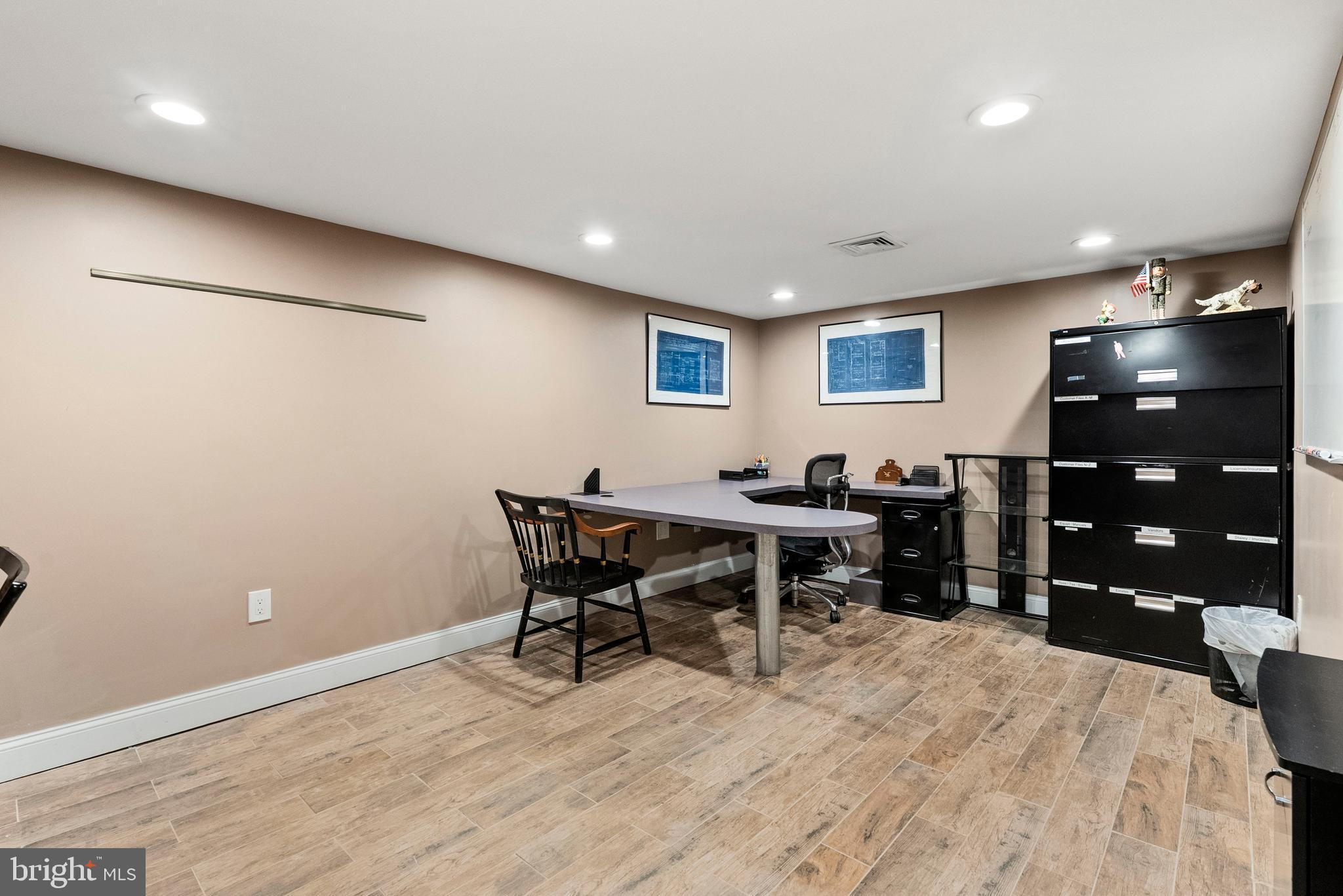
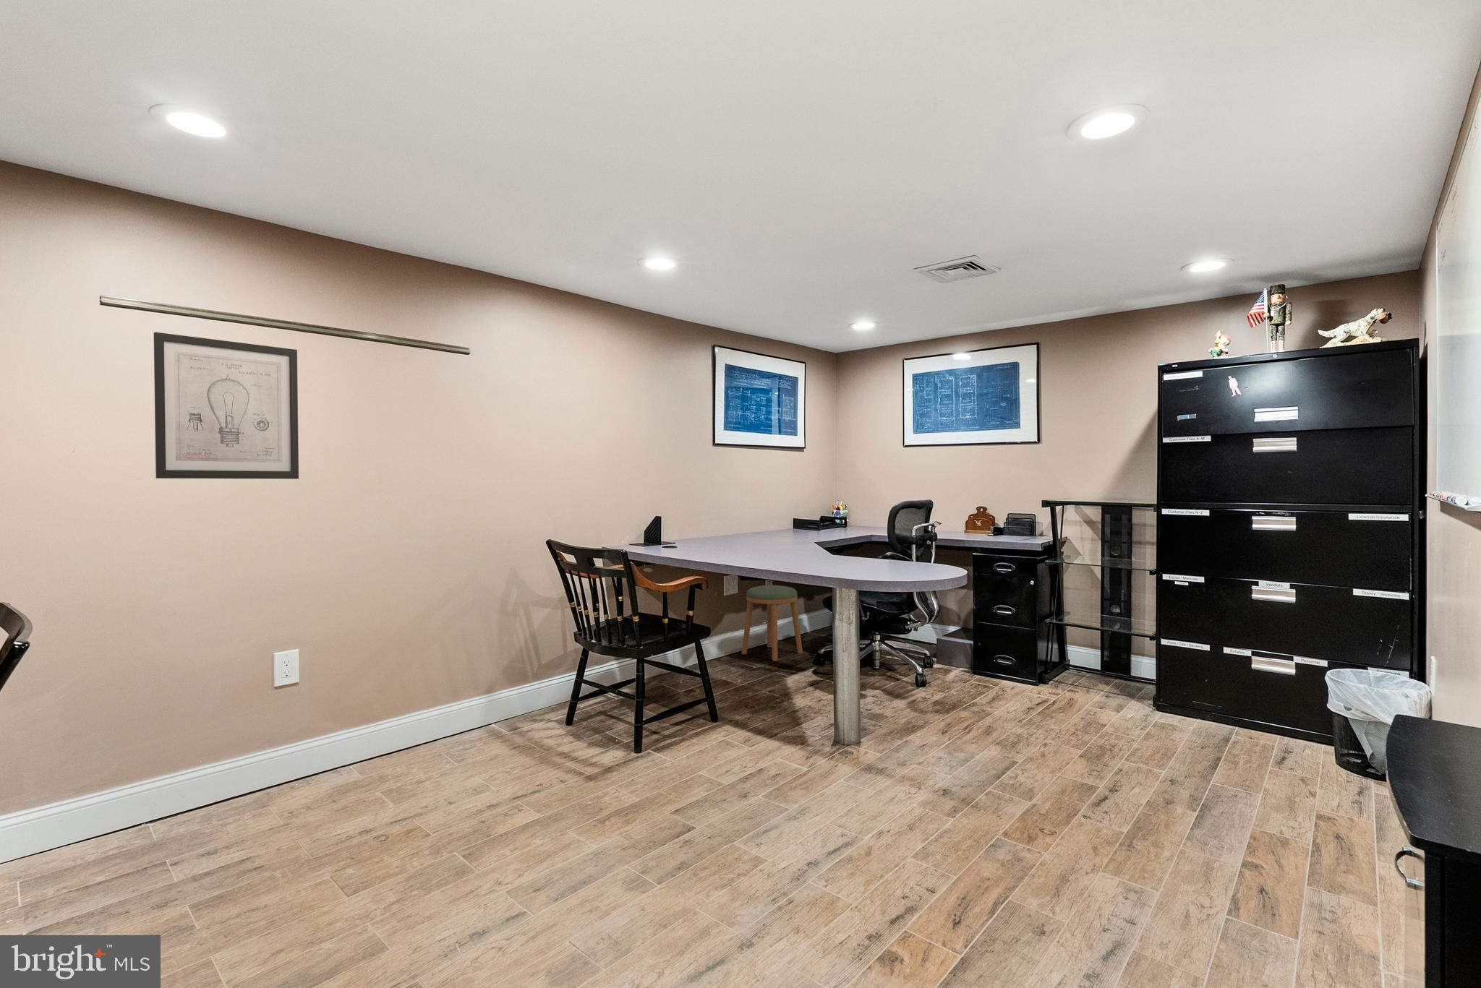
+ wall art (230, 410)
+ stool (772, 620)
